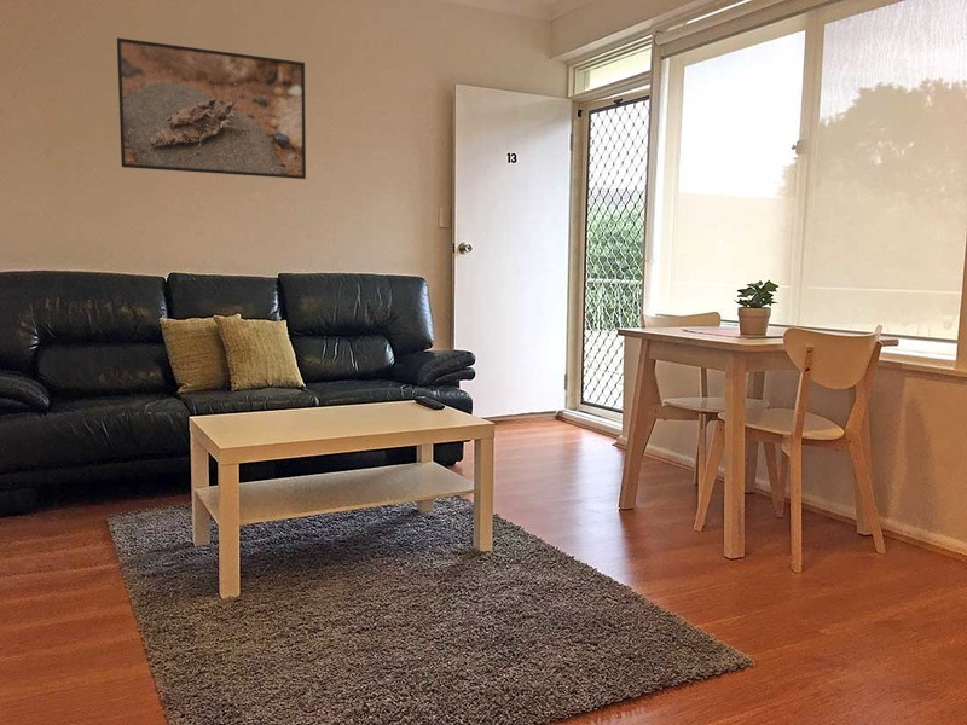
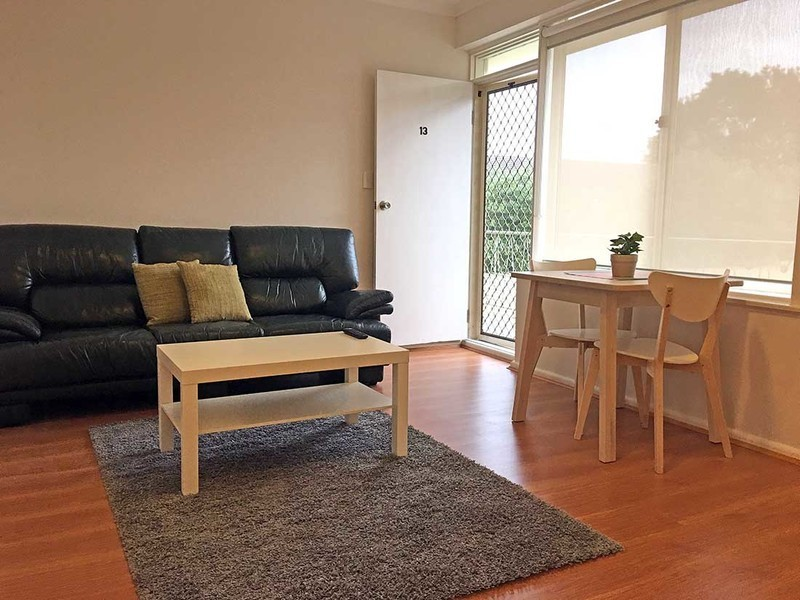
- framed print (216, 112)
